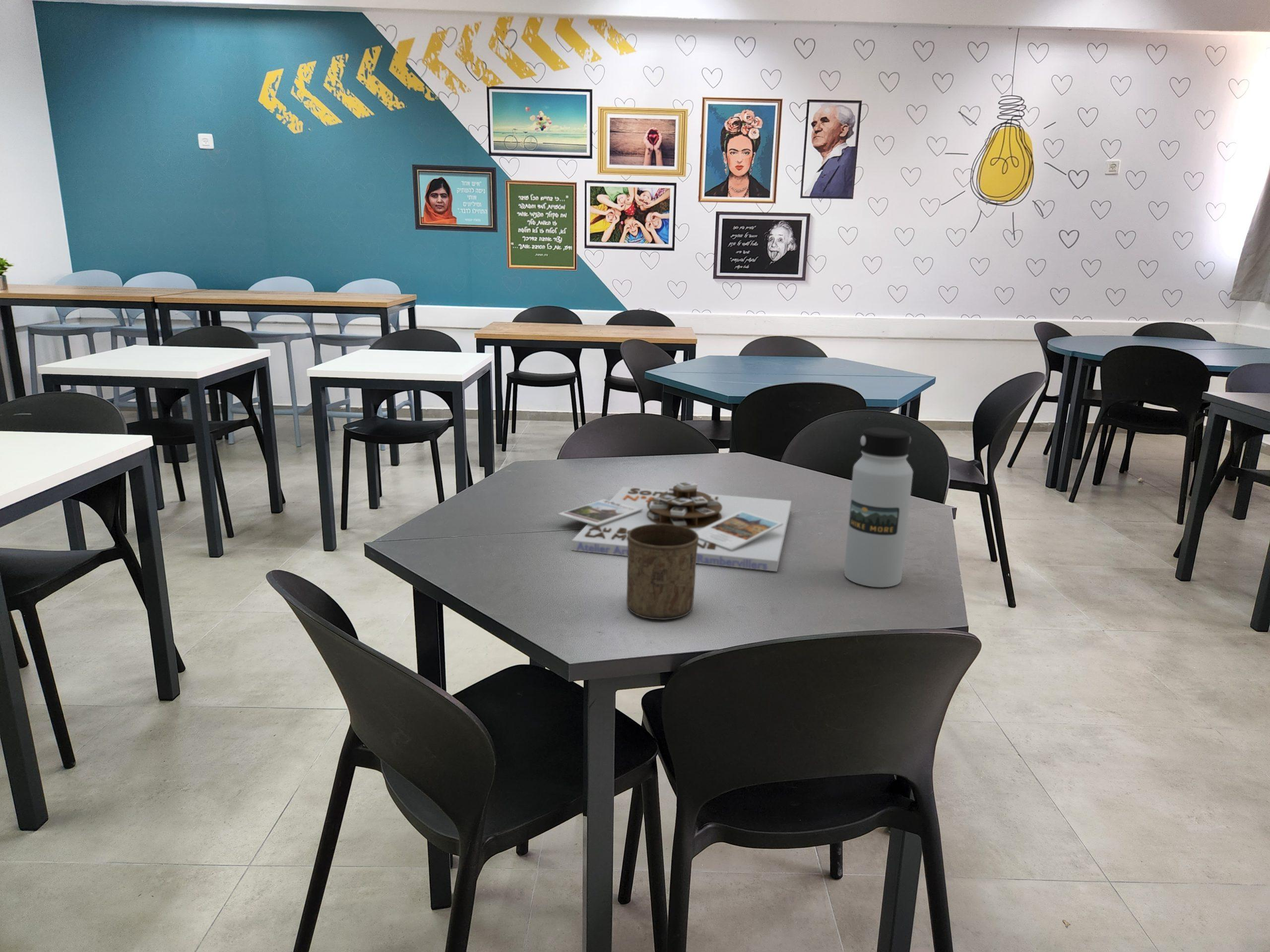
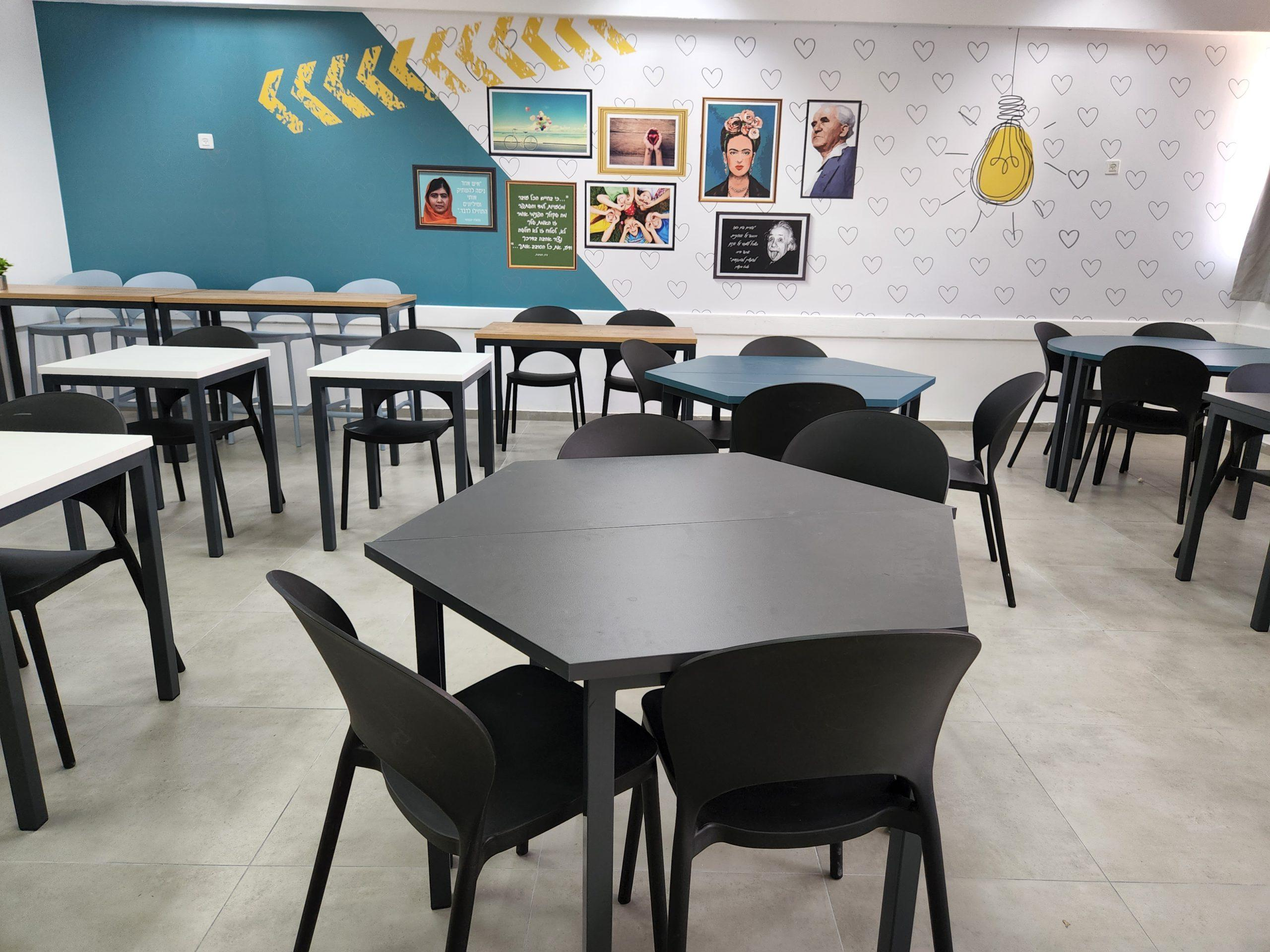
- board game (673, 506)
- water bottle (879, 506)
- cup (662, 571)
